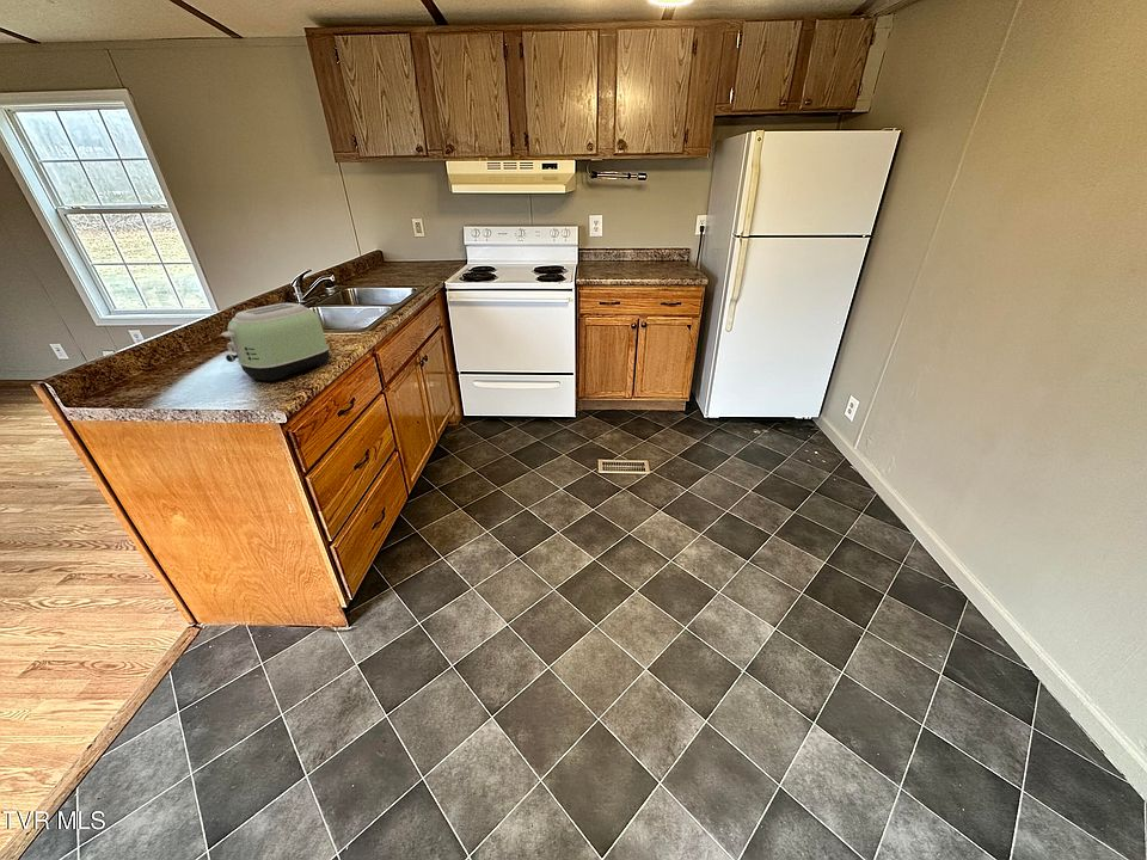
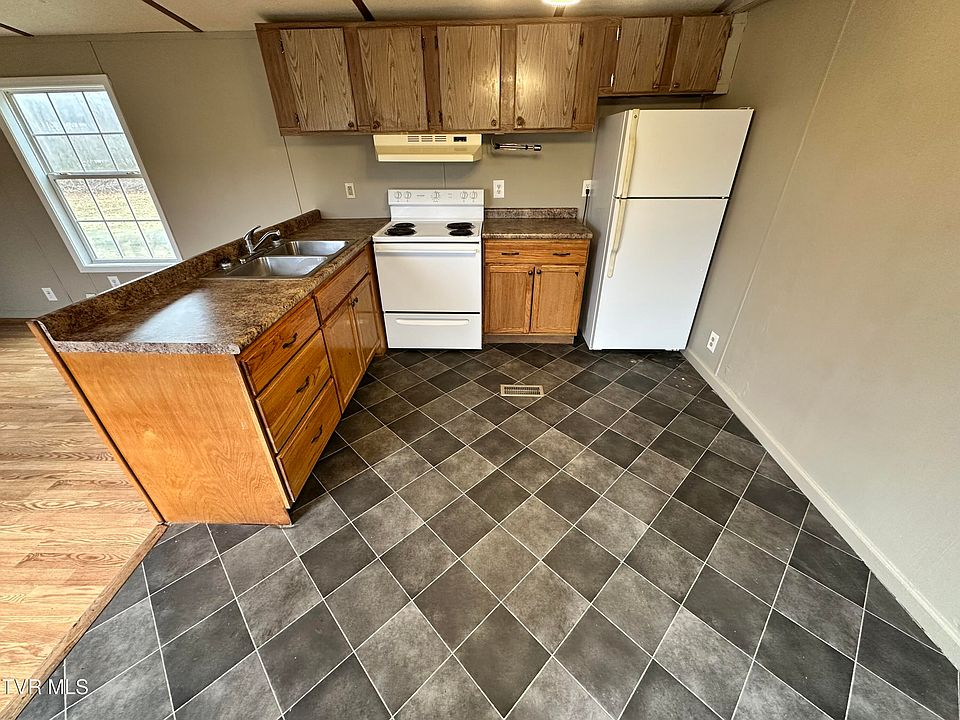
- toaster (277, 340)
